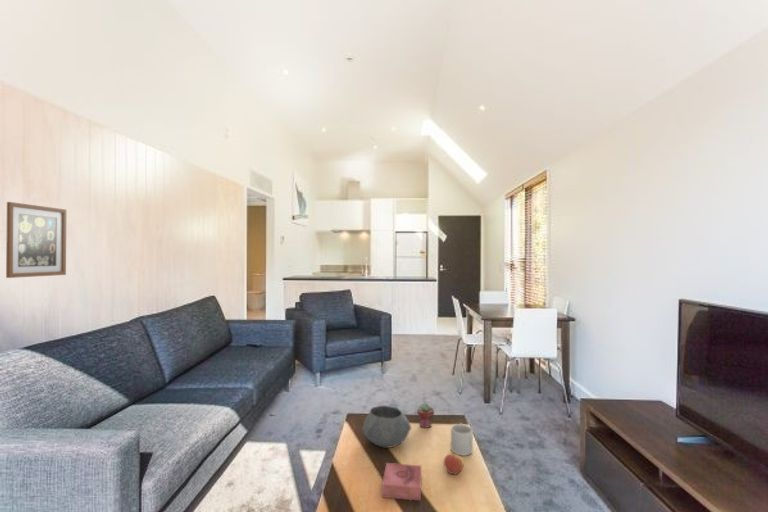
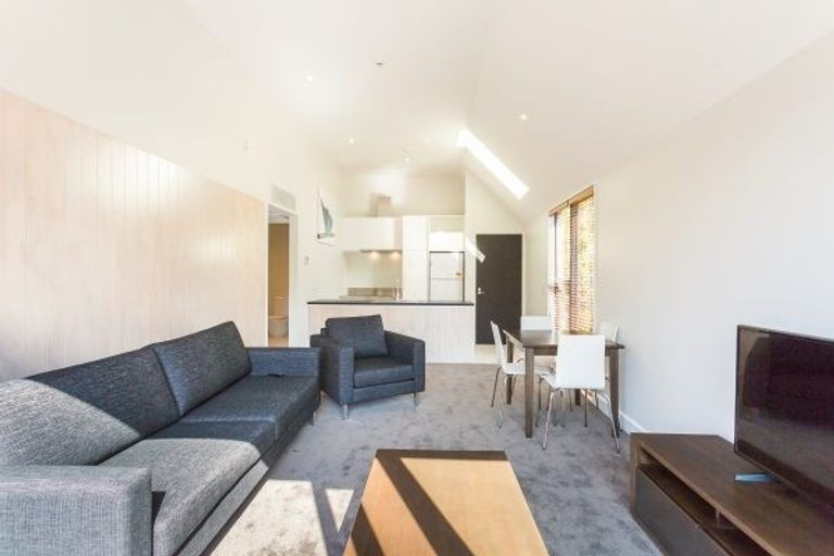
- wall art (38, 241)
- bowl (386, 426)
- mug (461, 436)
- apple (453, 462)
- potted succulent (425, 414)
- book (402, 481)
